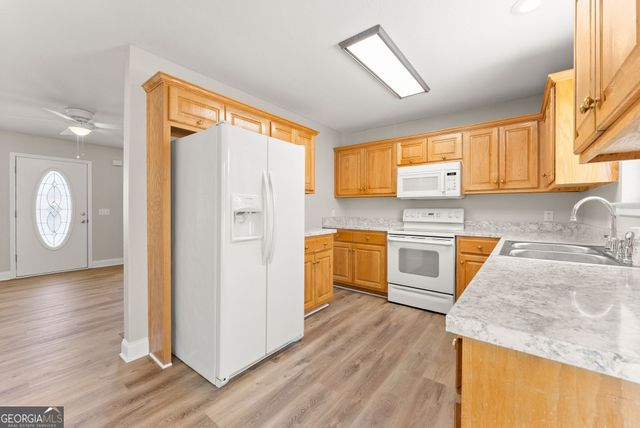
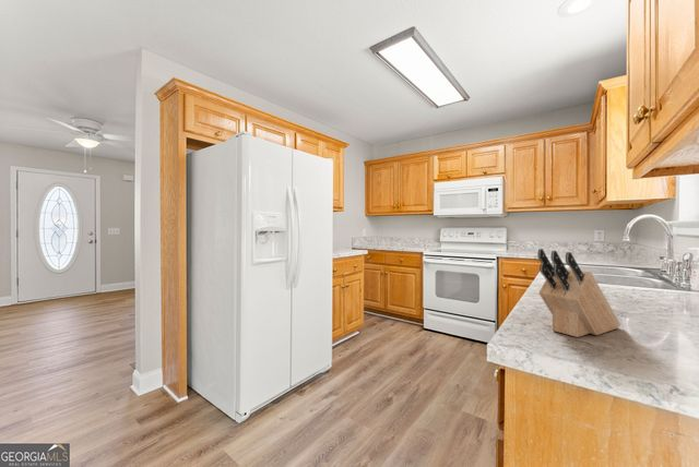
+ knife block (576, 289)
